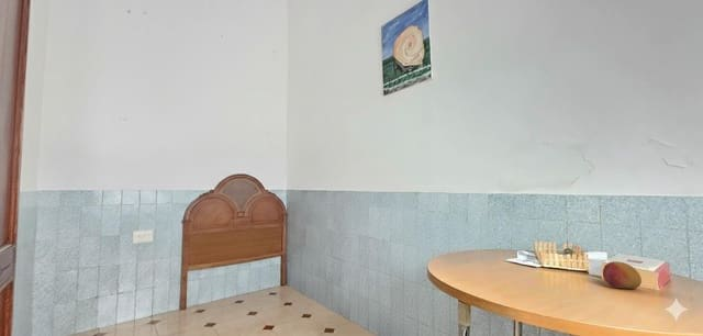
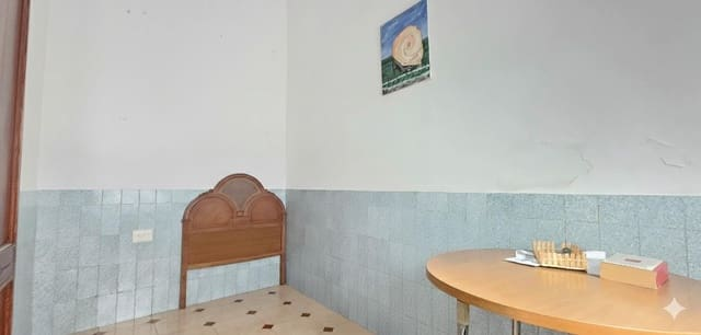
- fruit (622, 275)
